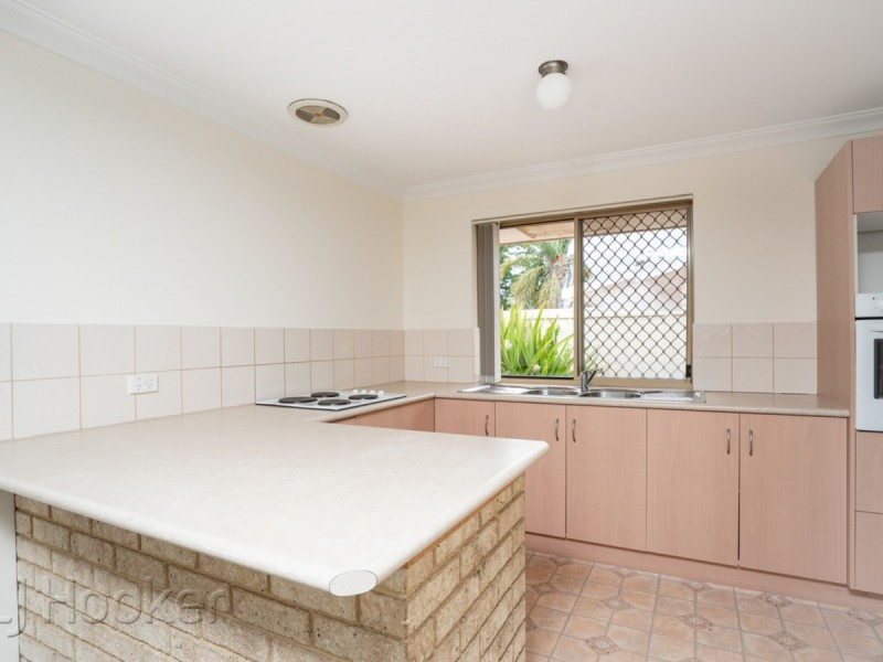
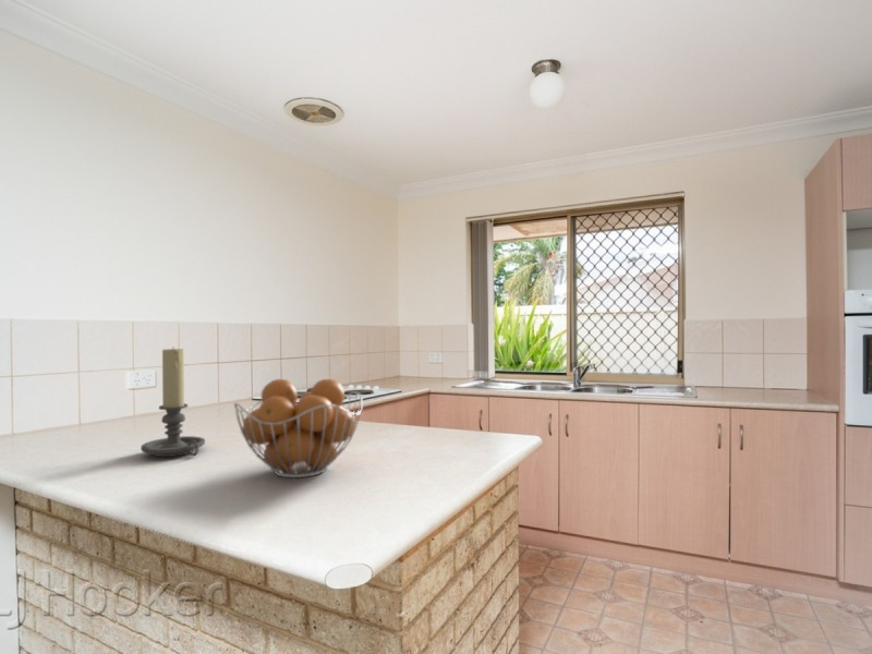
+ fruit basket (301, 424)
+ candle holder (177, 399)
